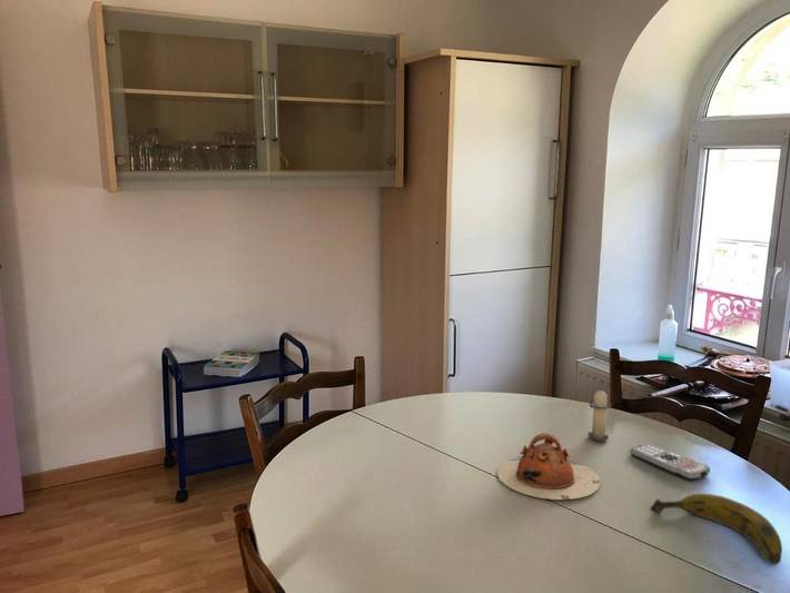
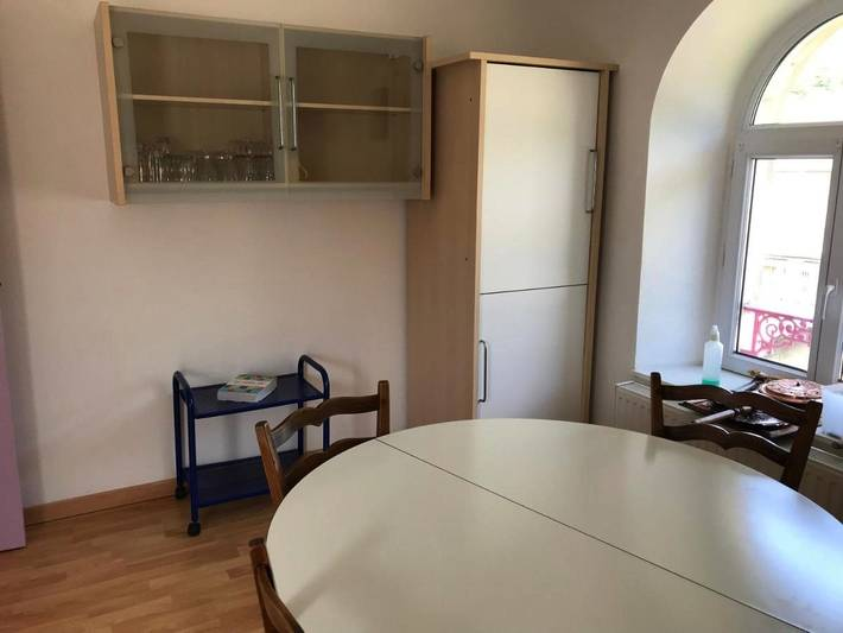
- banana (719, 522)
- teapot (549, 454)
- remote control (666, 461)
- candle (600, 413)
